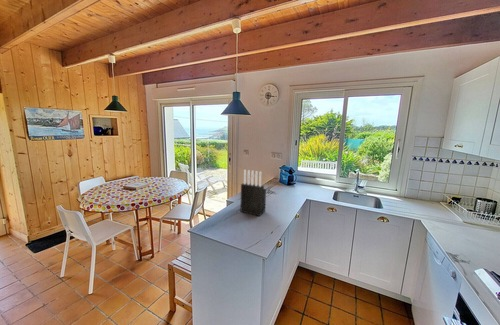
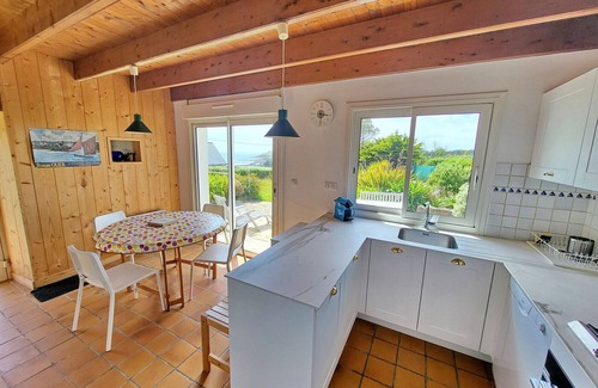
- knife block (254, 190)
